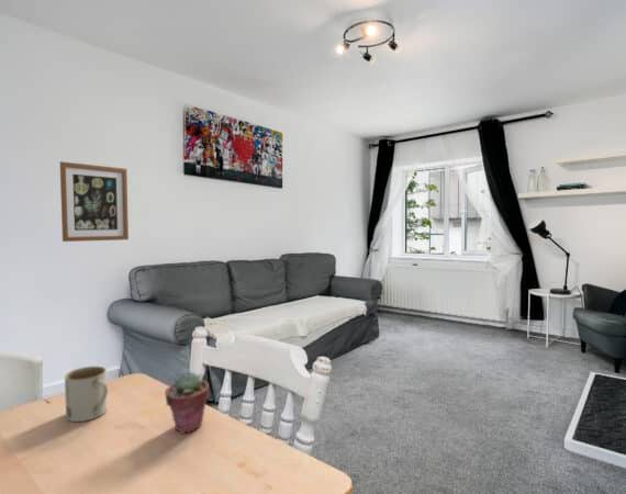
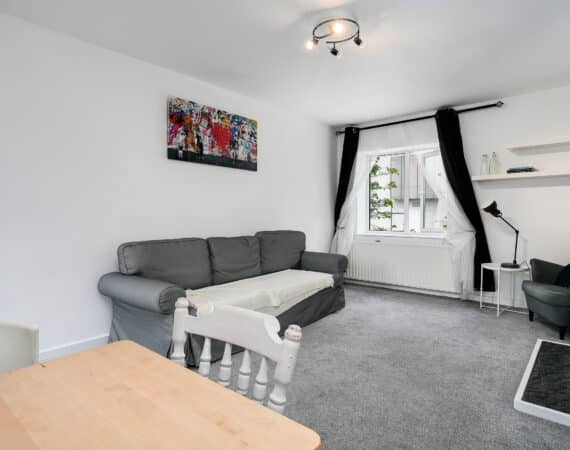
- mug (90, 394)
- potted succulent (188, 398)
- wall art (96, 203)
